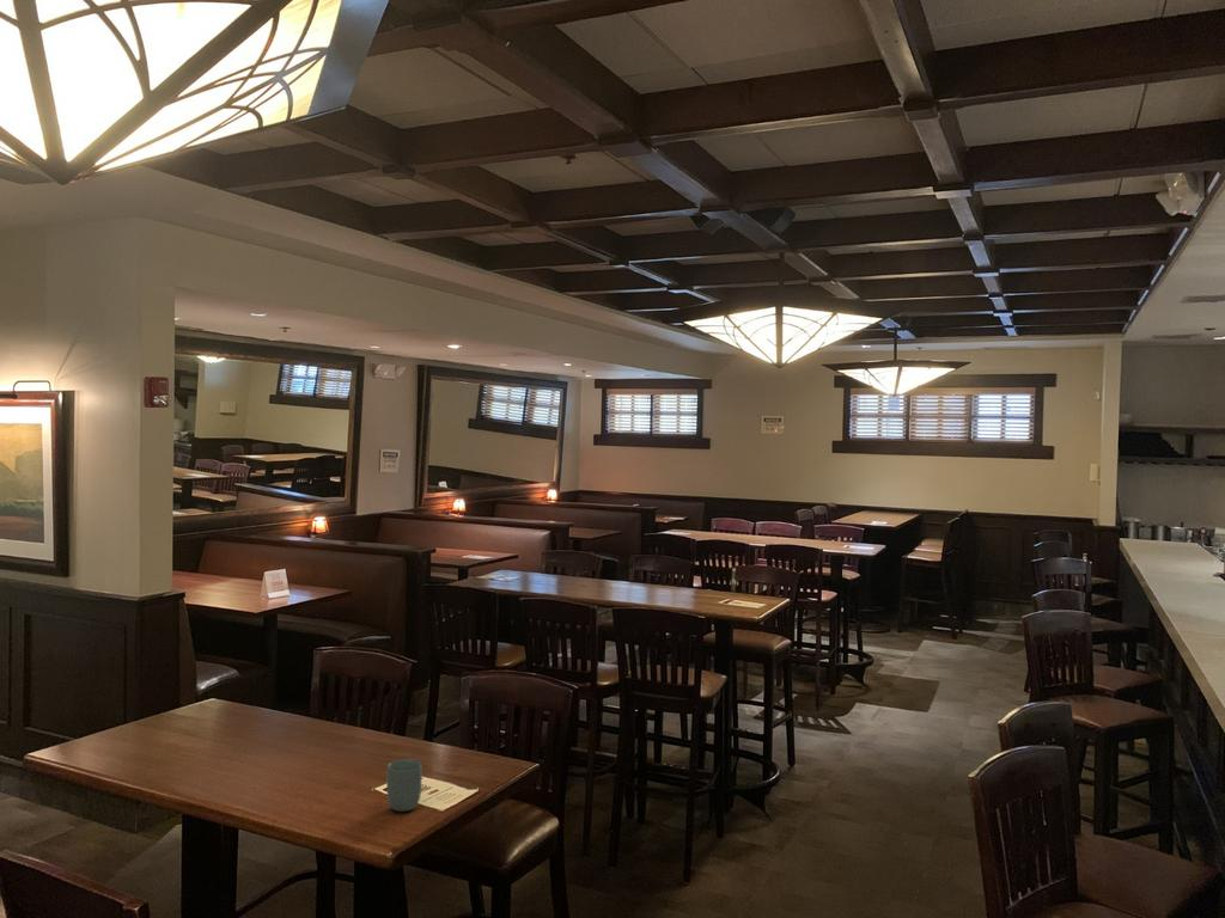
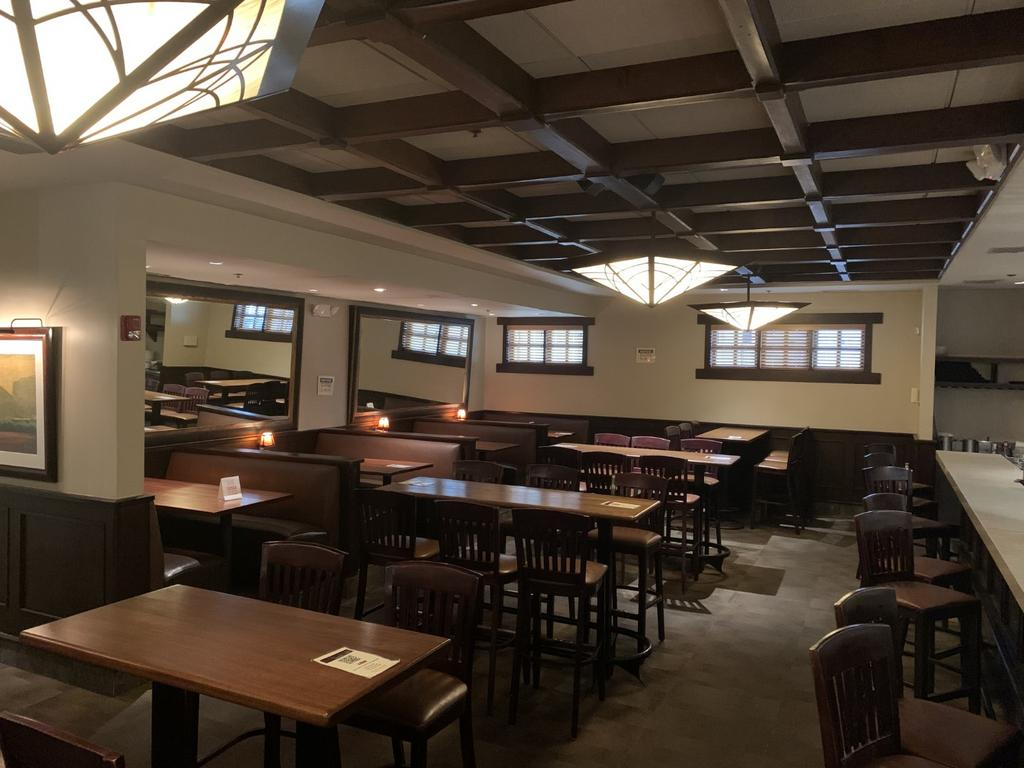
- cup (403, 785)
